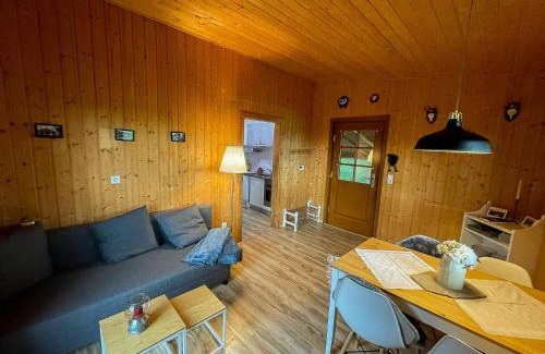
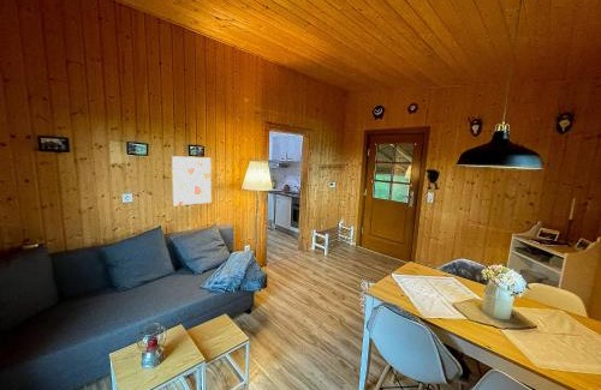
+ wall art (192, 180)
